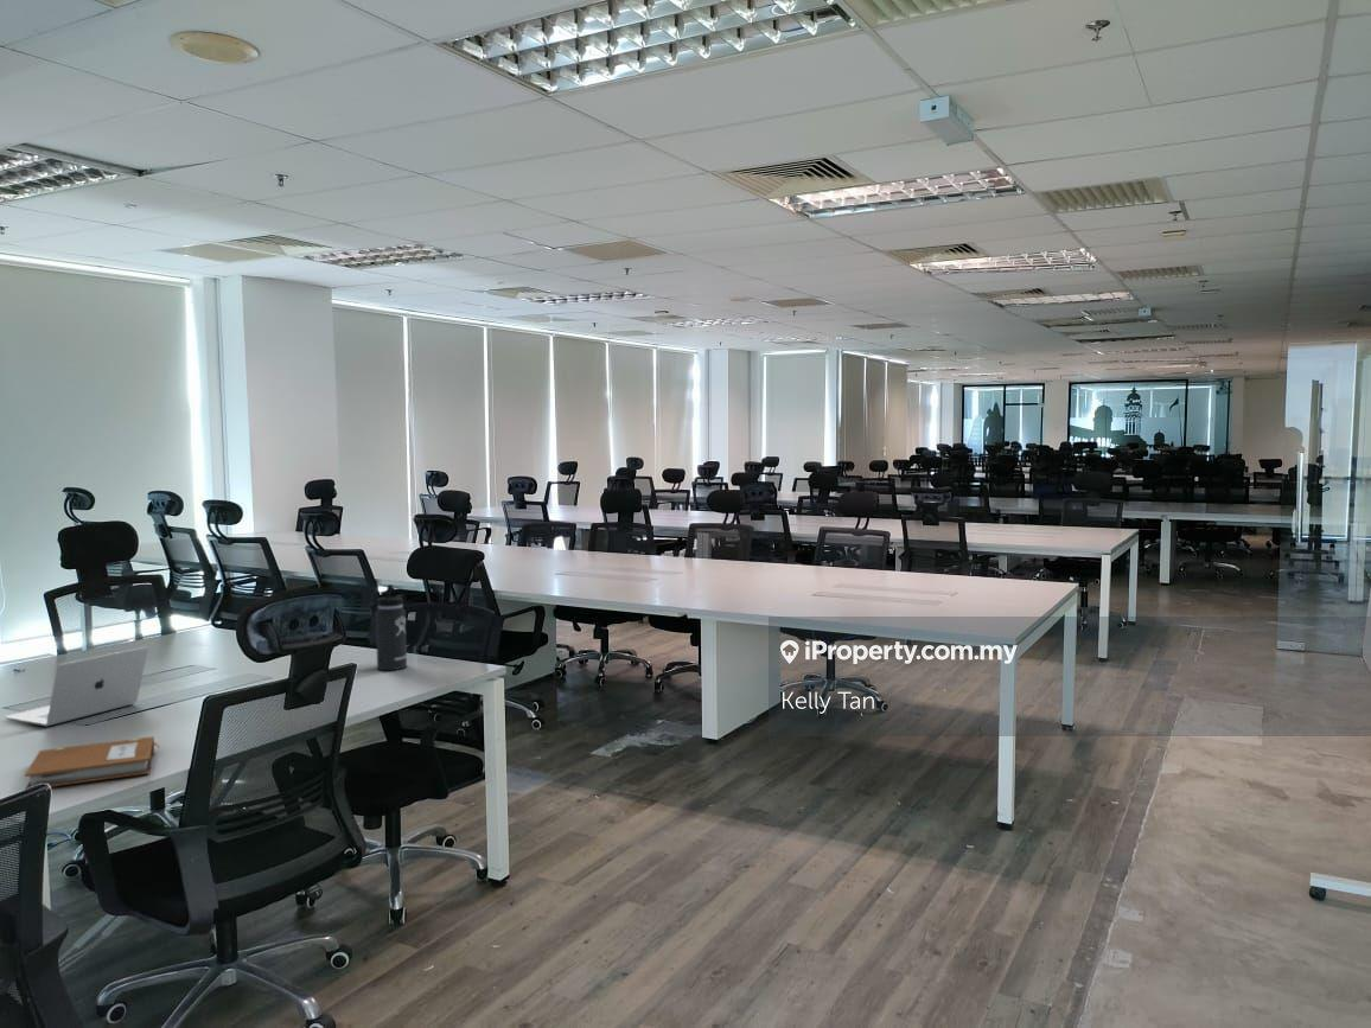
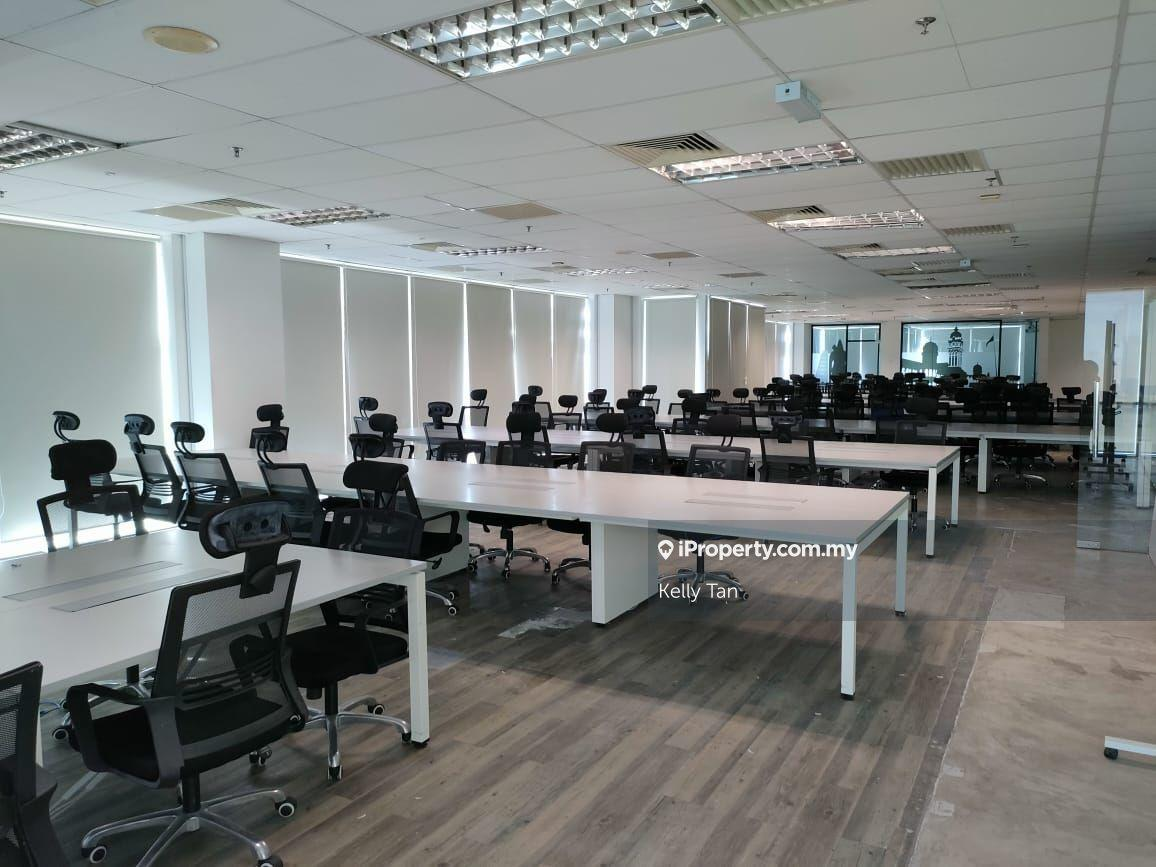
- notebook (97, 760)
- laptop (78, 682)
- thermos bottle (393, 625)
